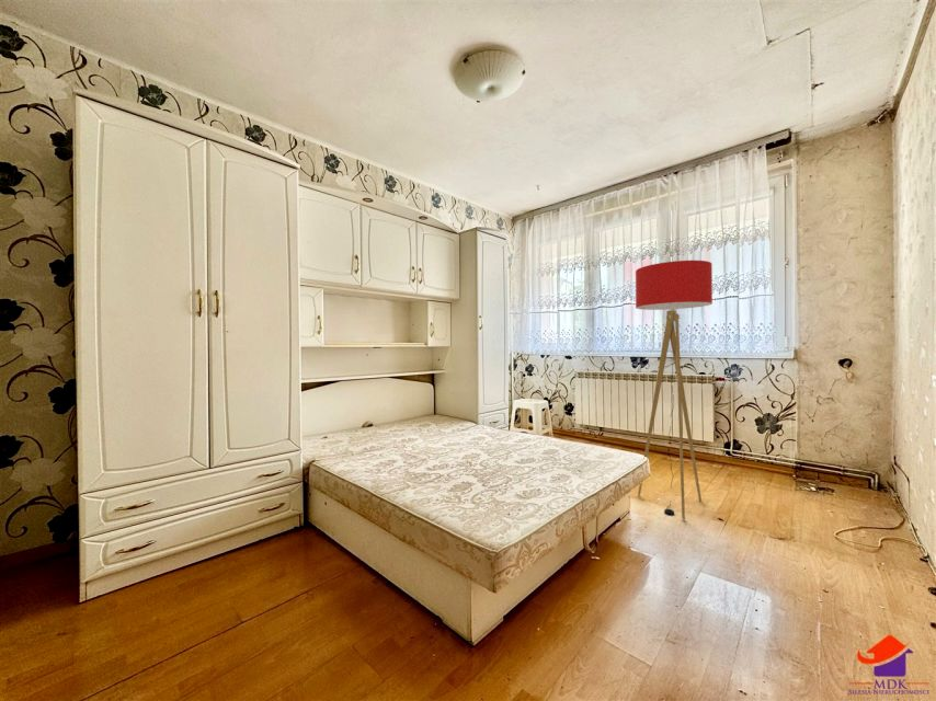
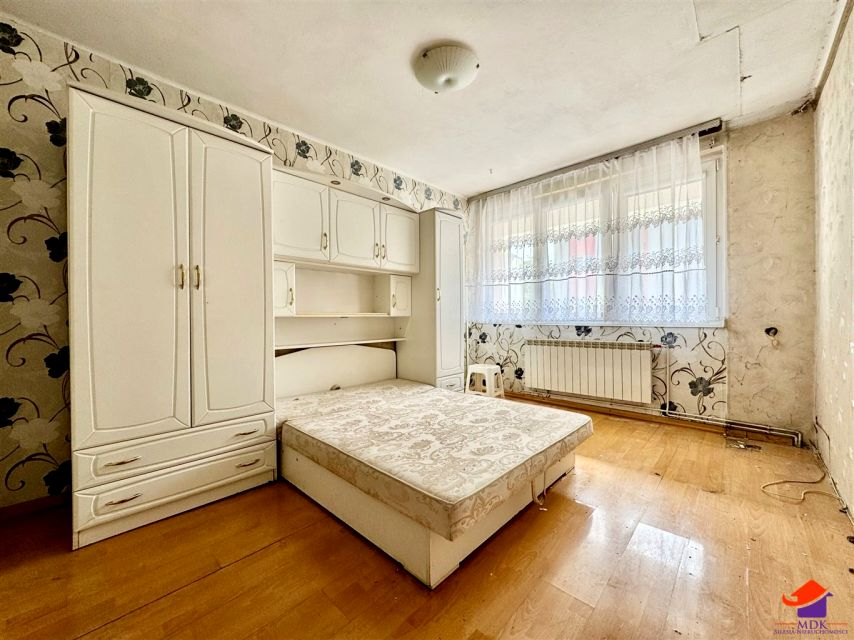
- floor lamp (672, 388)
